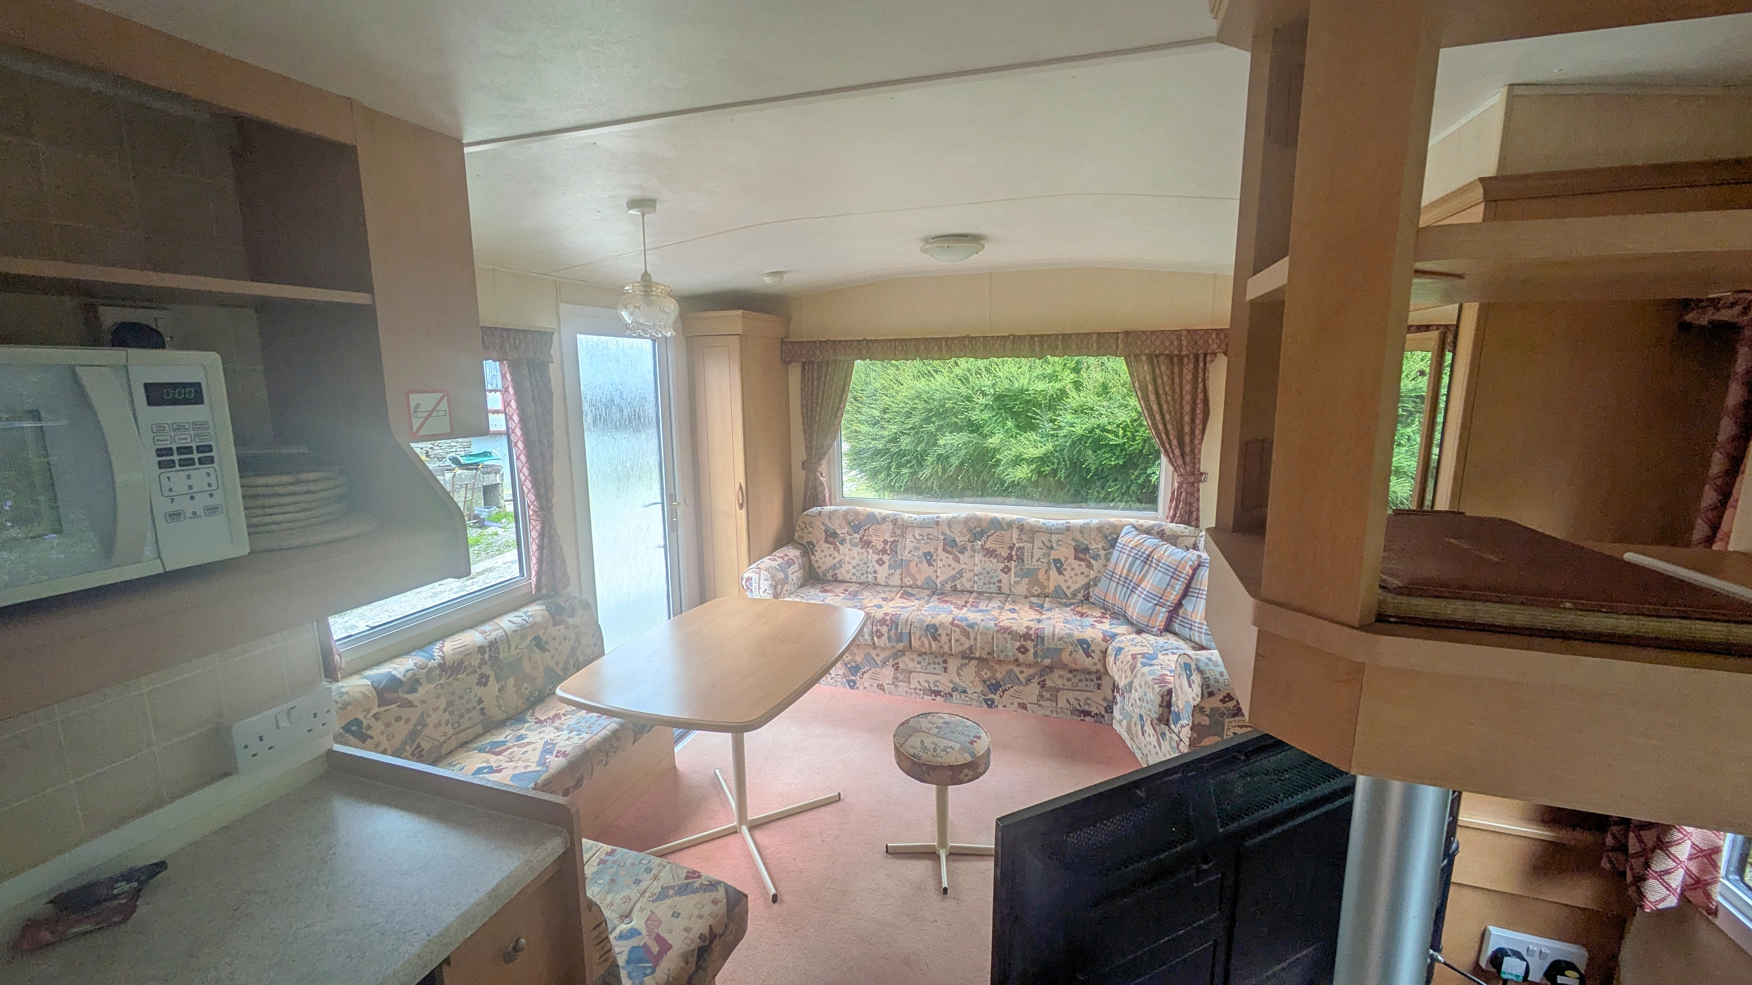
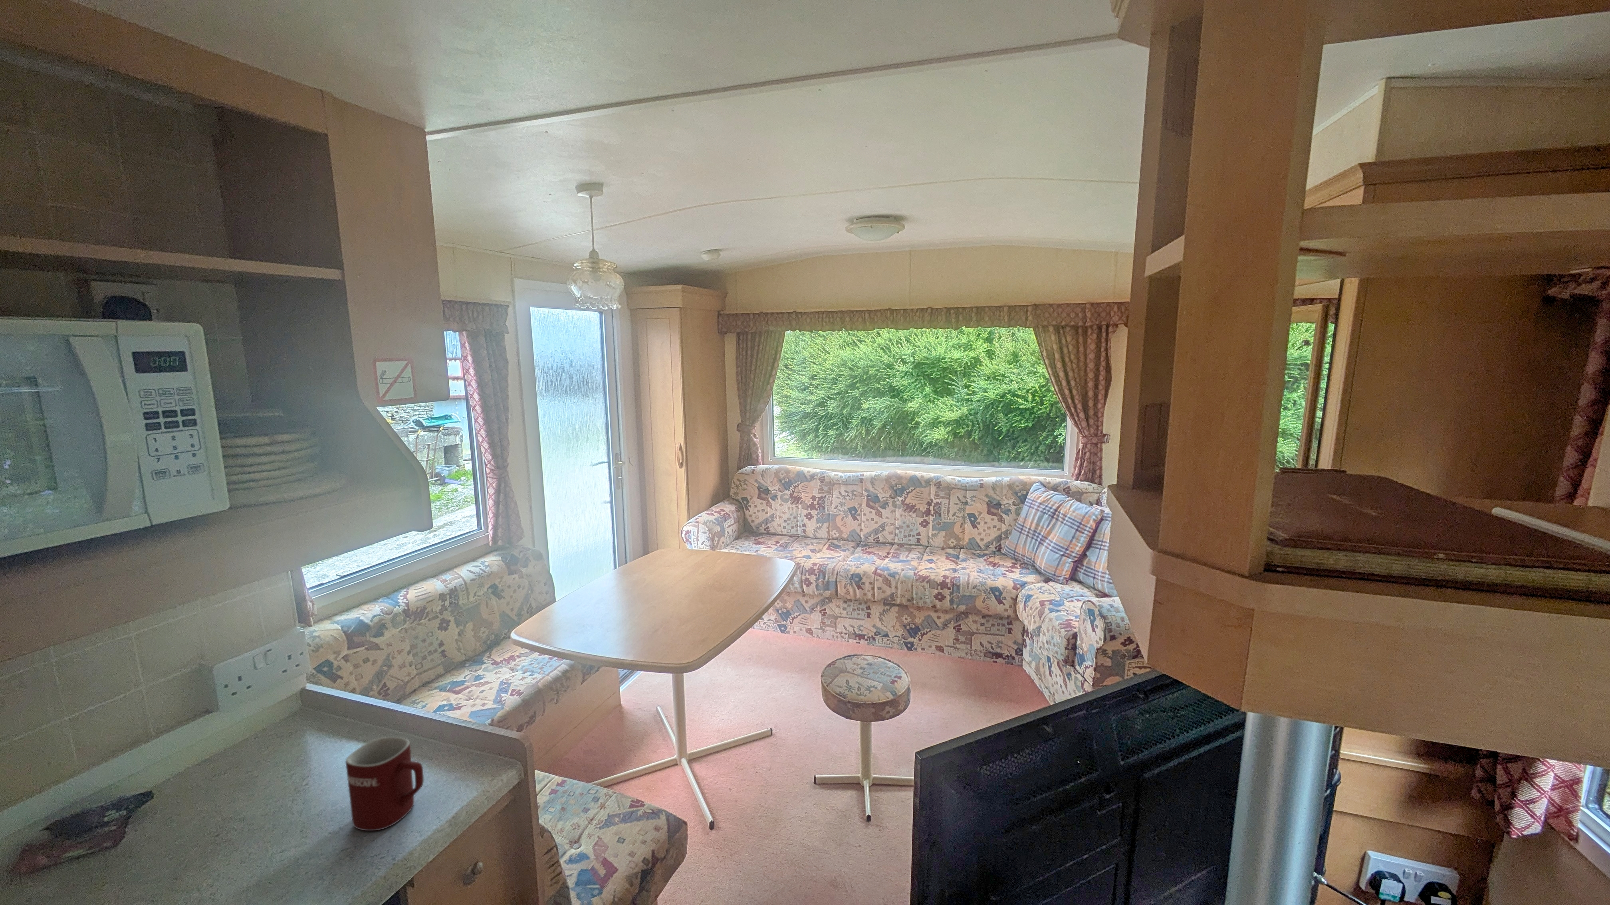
+ mug (391, 783)
